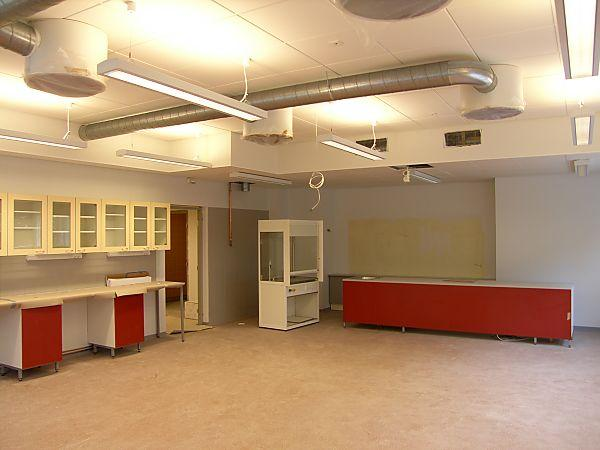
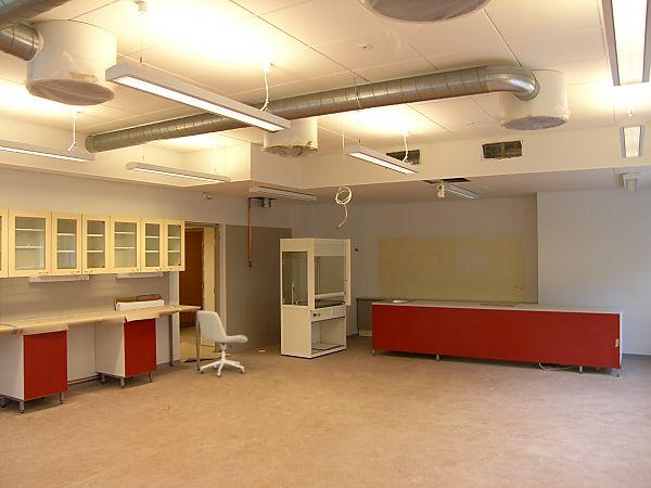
+ office chair (222, 341)
